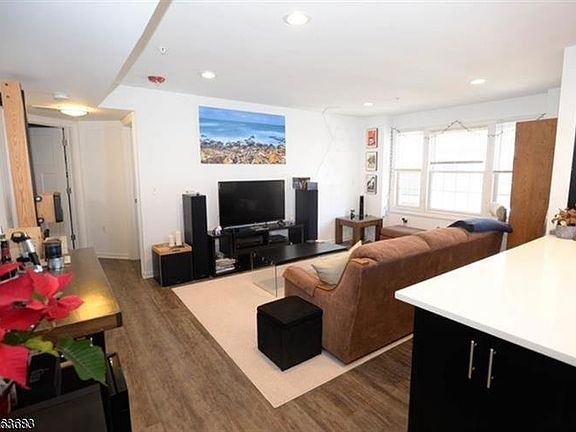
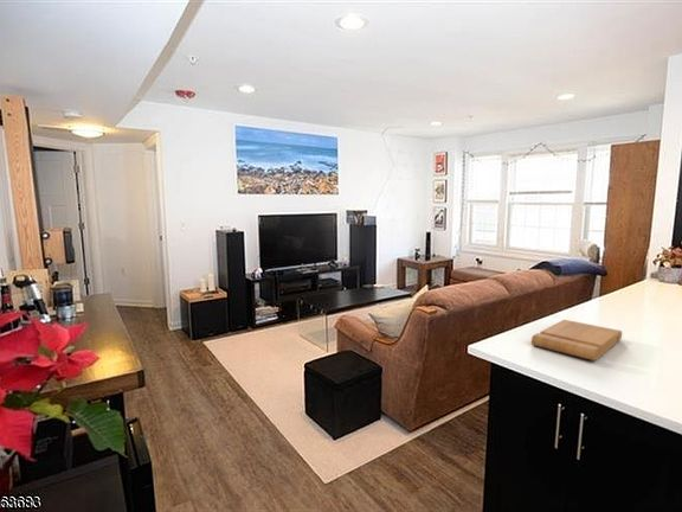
+ cutting board (577, 337)
